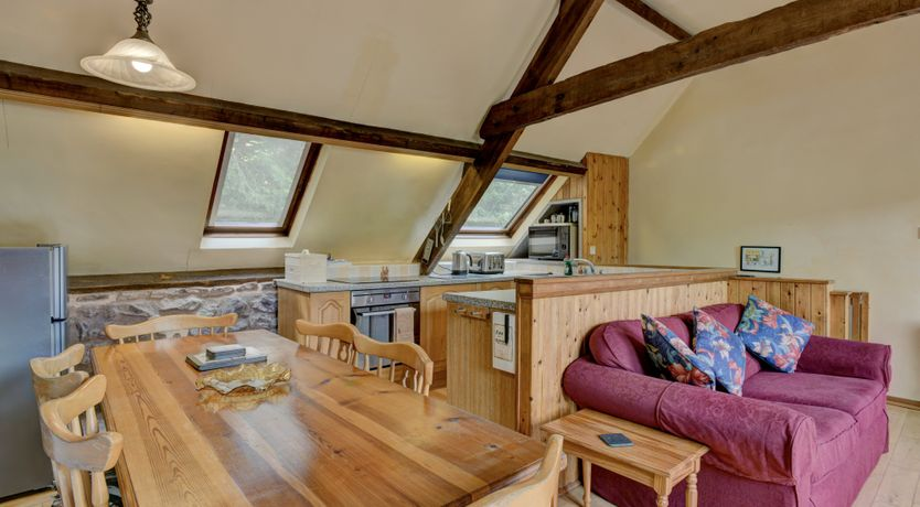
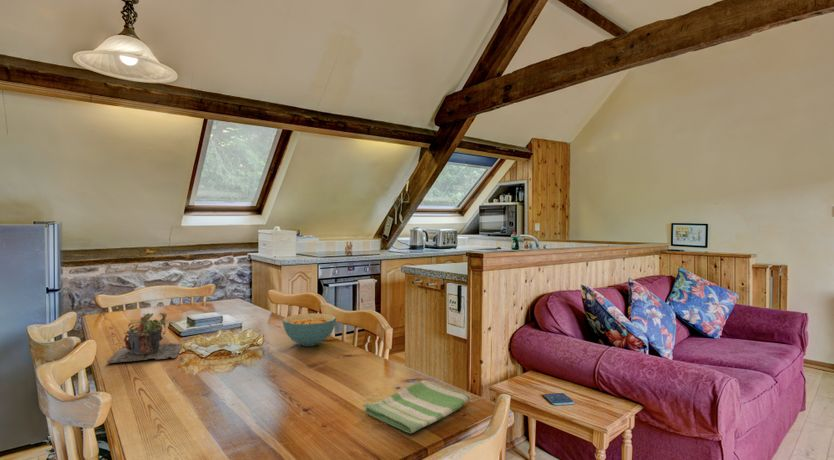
+ plant (147, 332)
+ dish towel (418, 403)
+ cereal bowl (309, 331)
